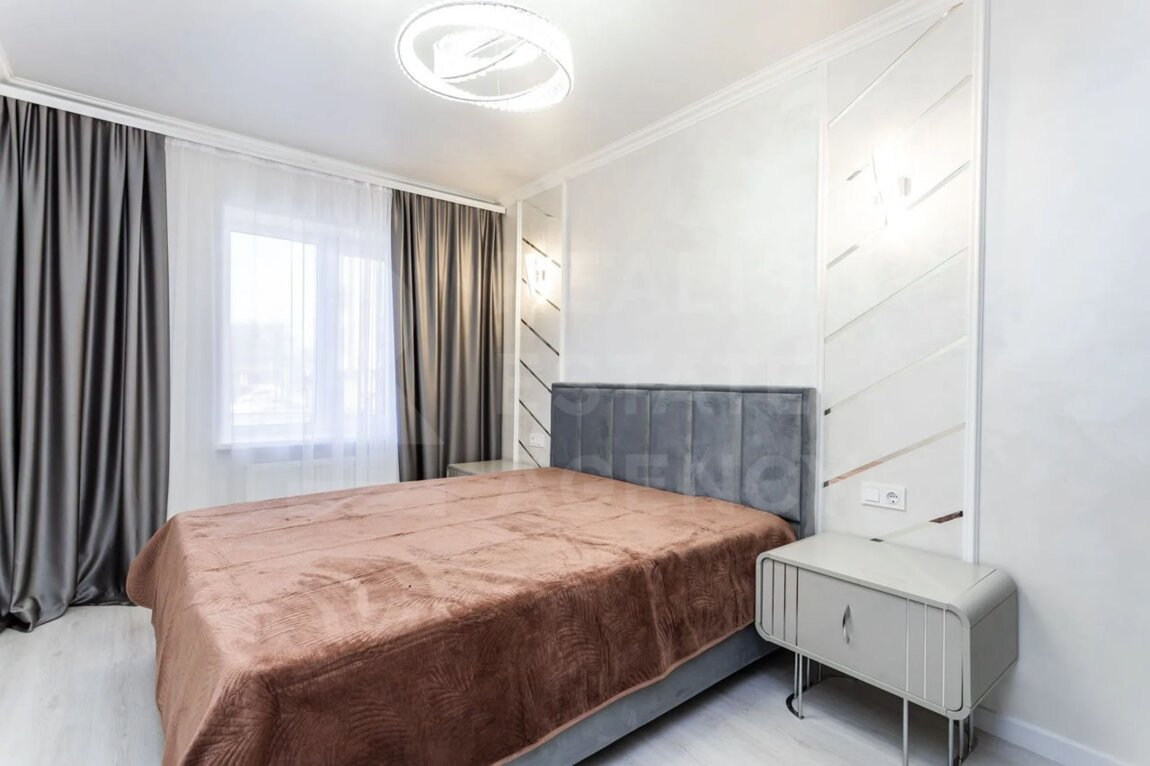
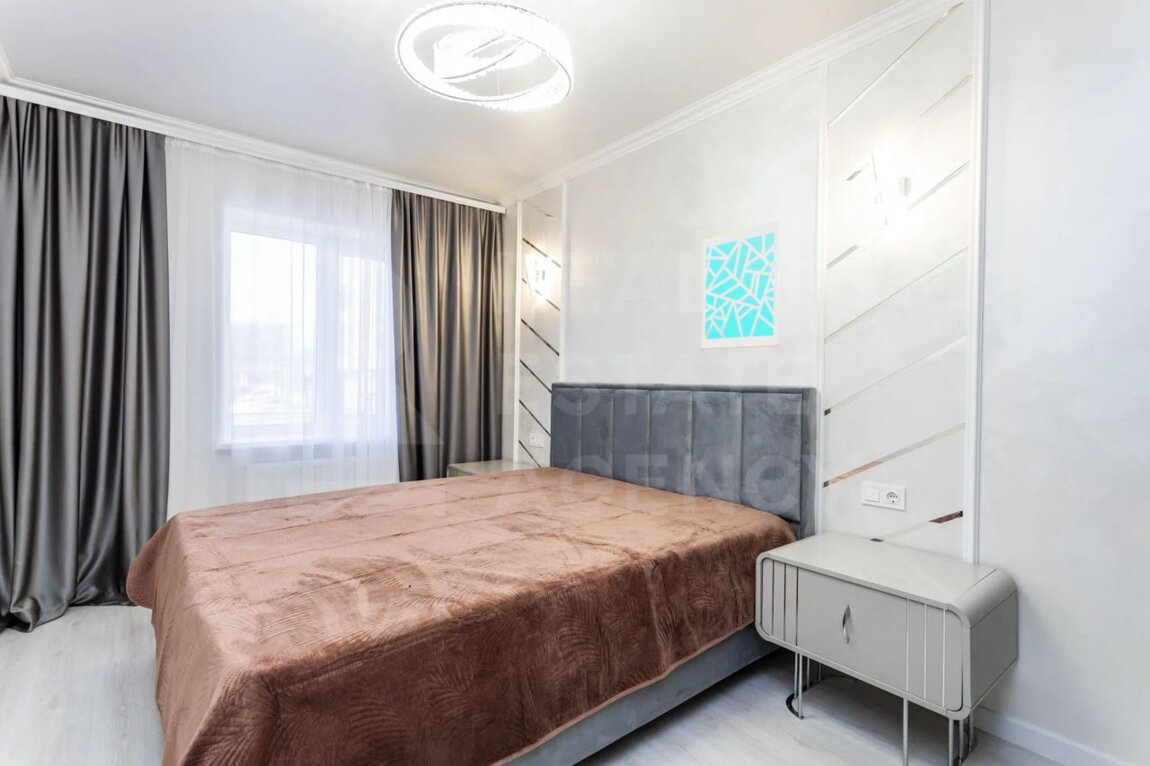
+ wall art (737, 288)
